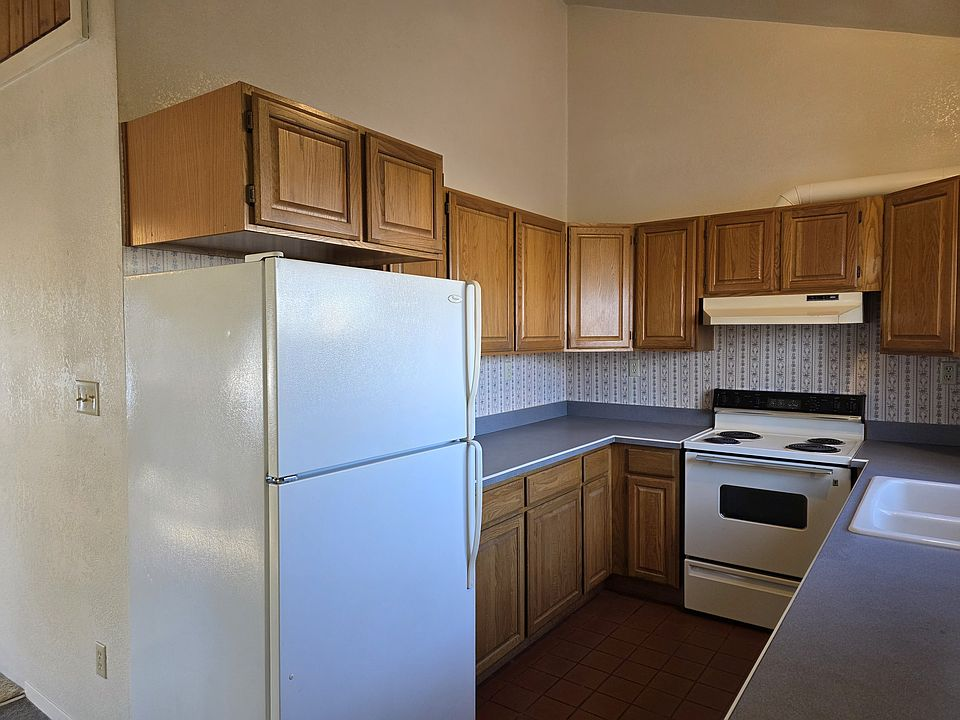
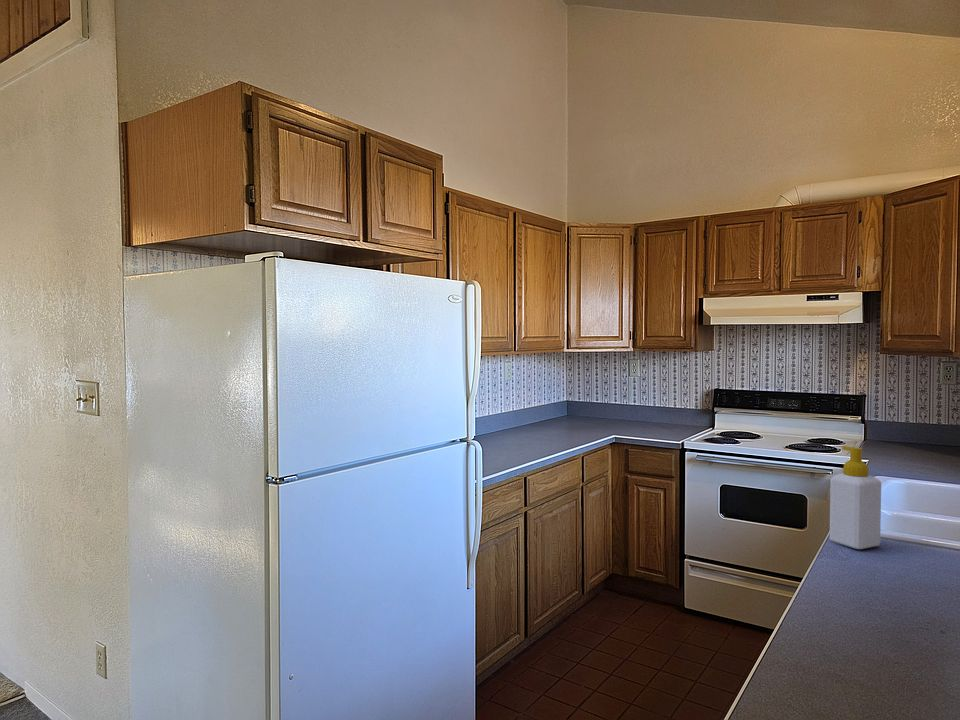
+ soap bottle (855, 496)
